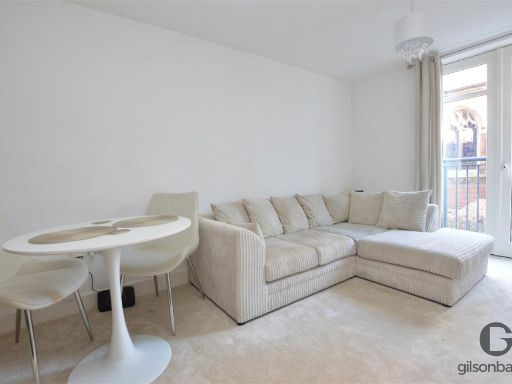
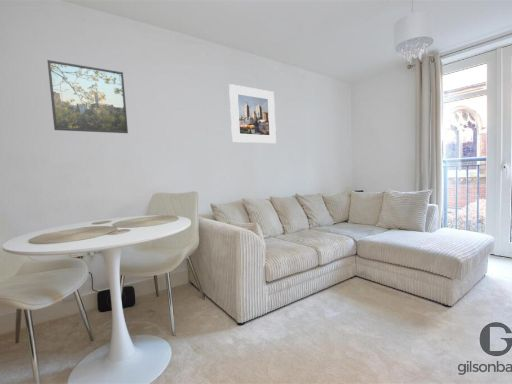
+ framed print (90, 99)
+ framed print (254, 115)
